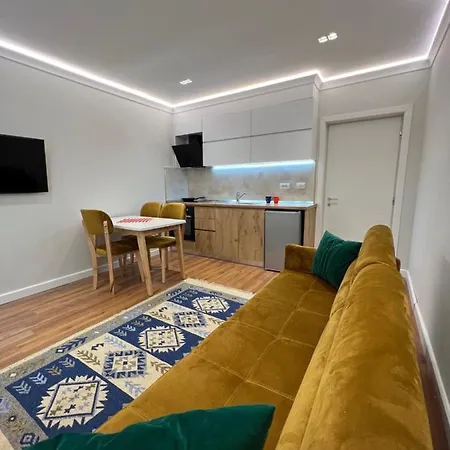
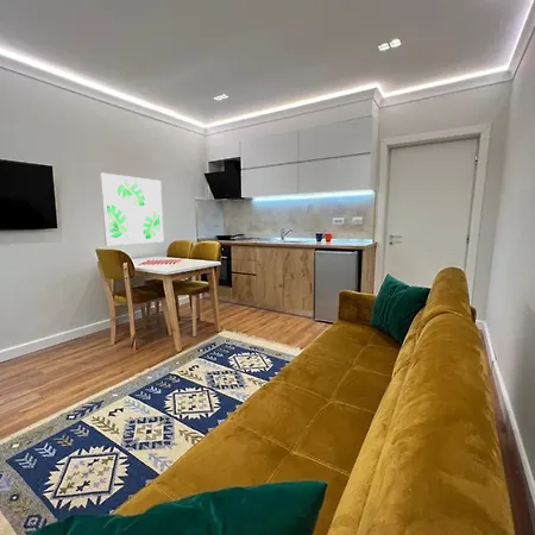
+ wall art (134, 210)
